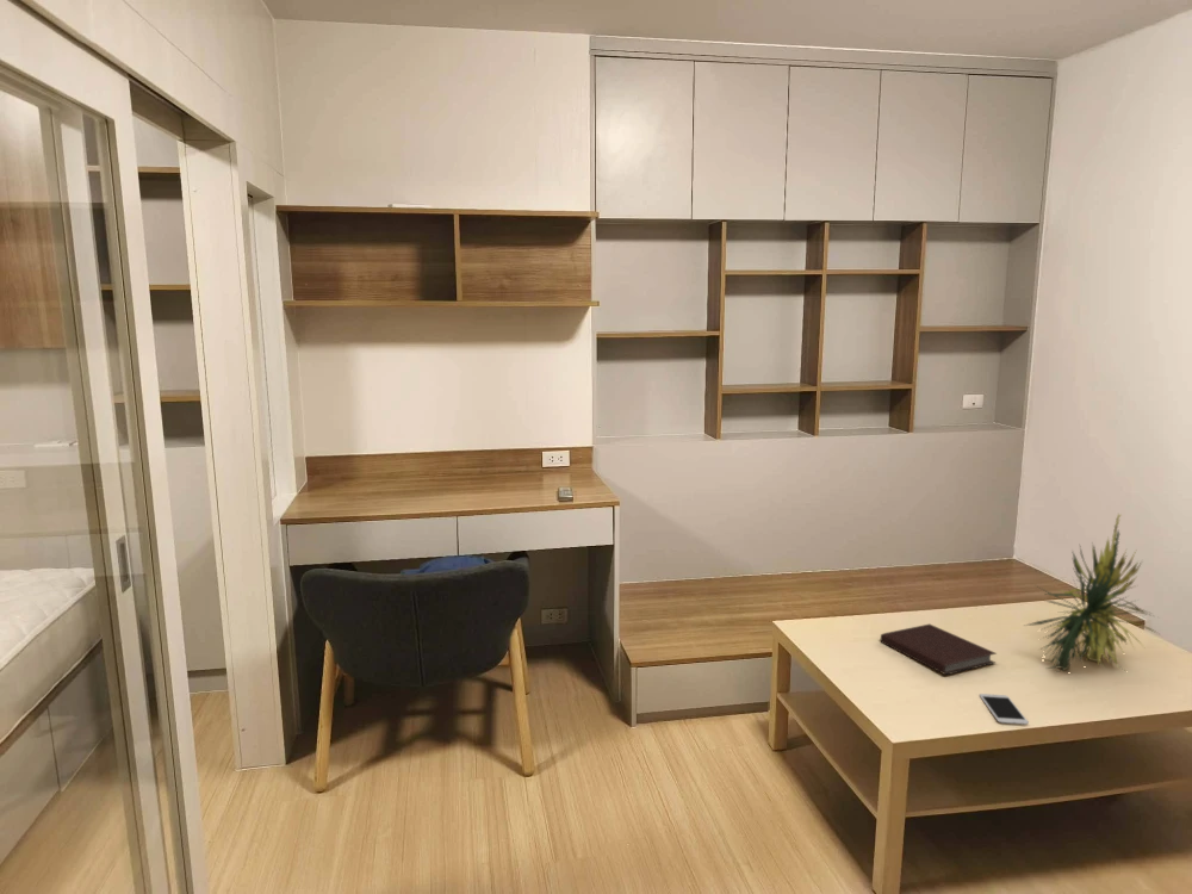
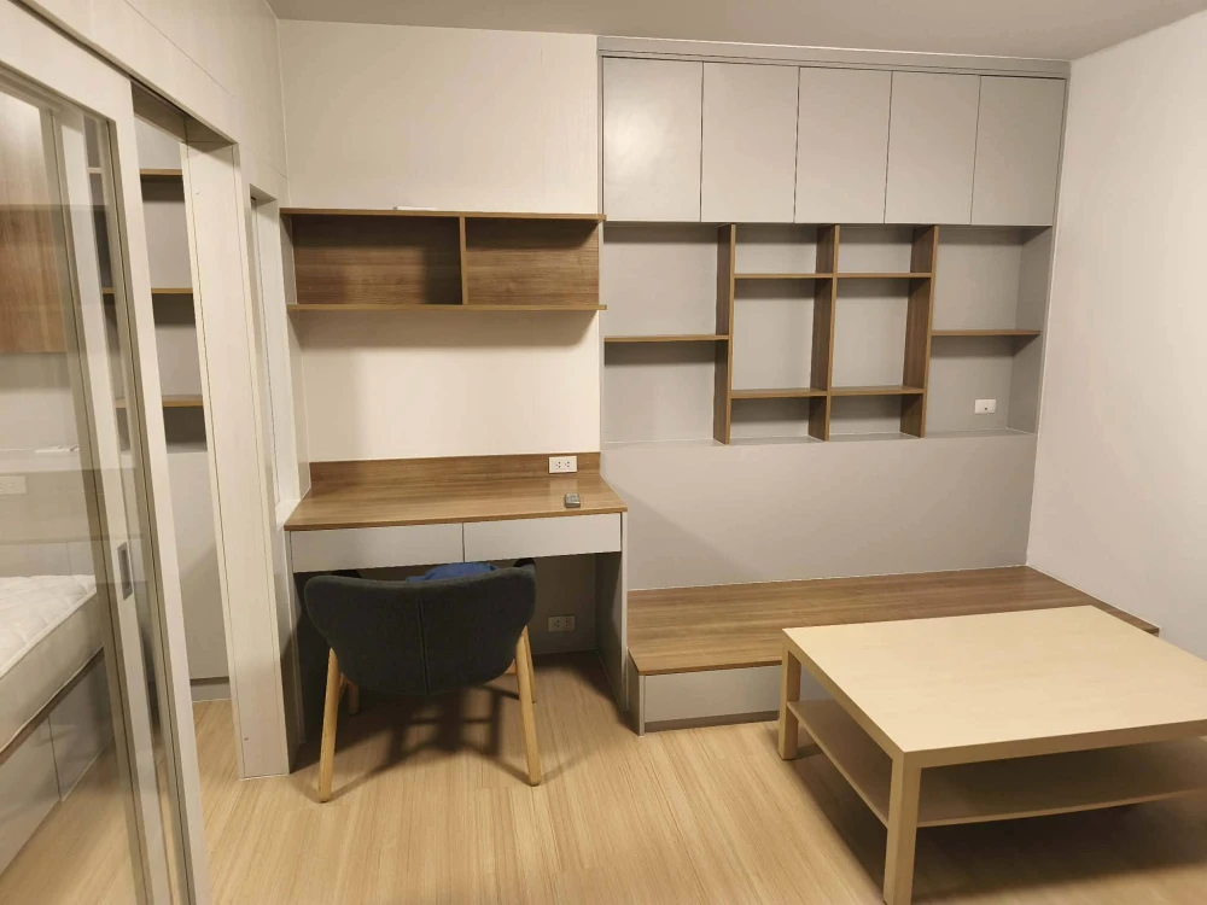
- smartphone (1002, 708)
- notebook (936, 647)
- plant (1098, 594)
